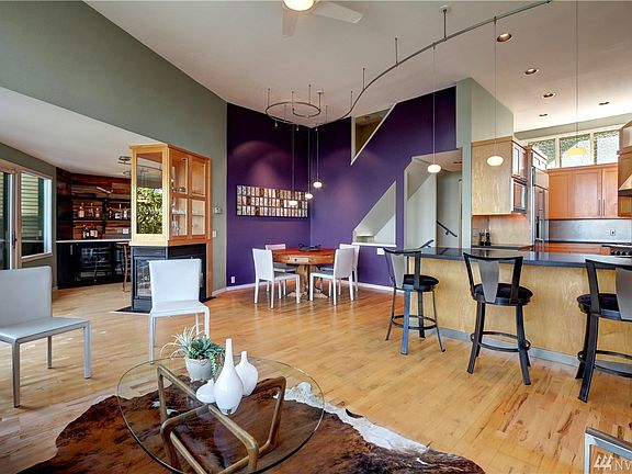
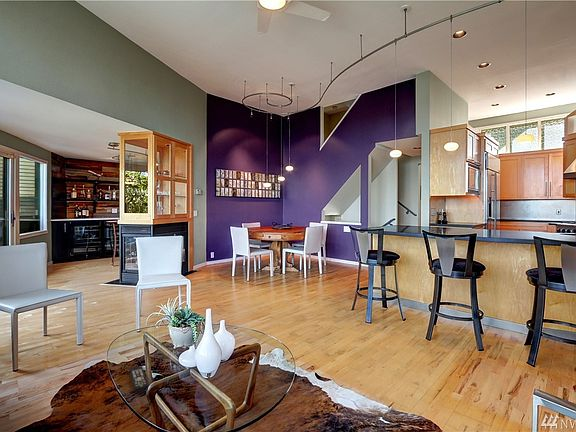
+ remote control (138, 378)
